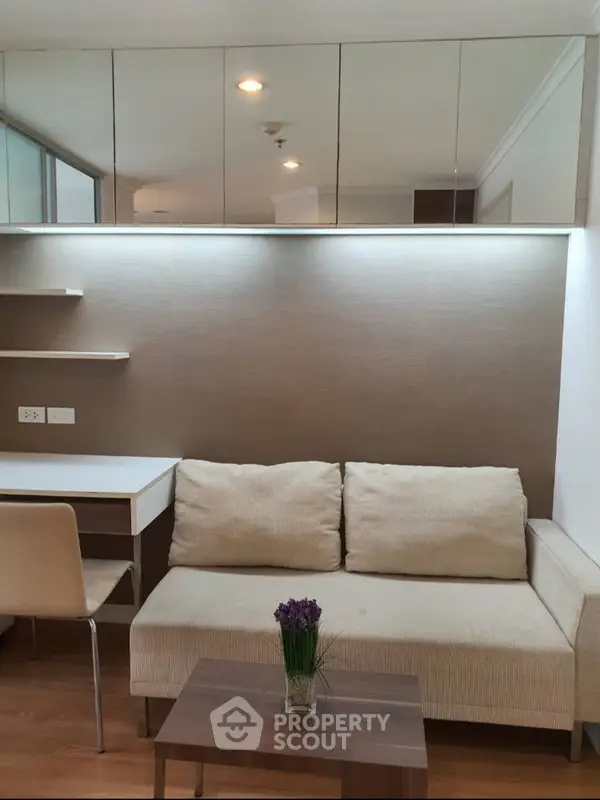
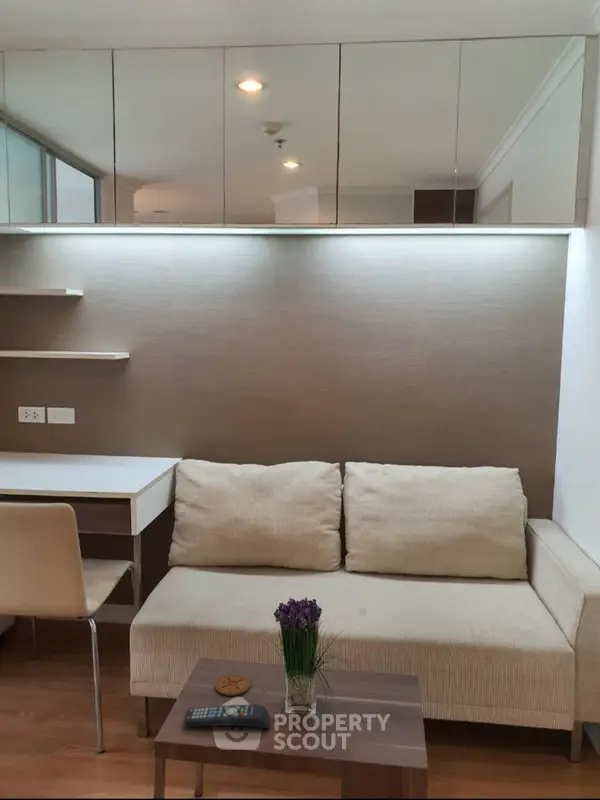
+ remote control (227, 716)
+ coaster (232, 684)
